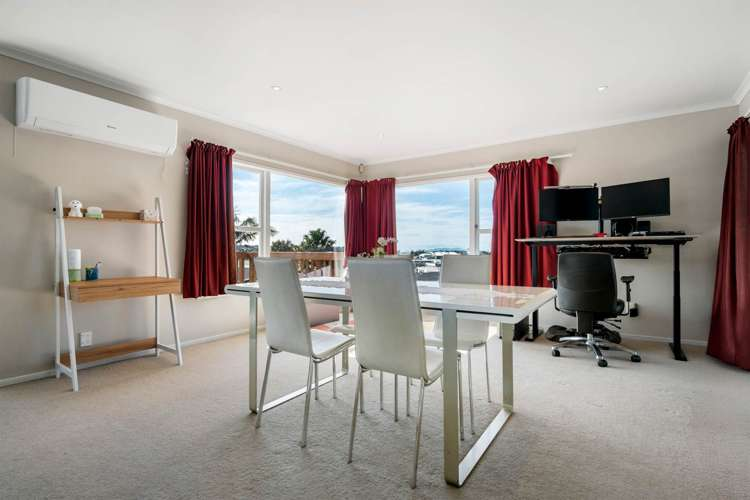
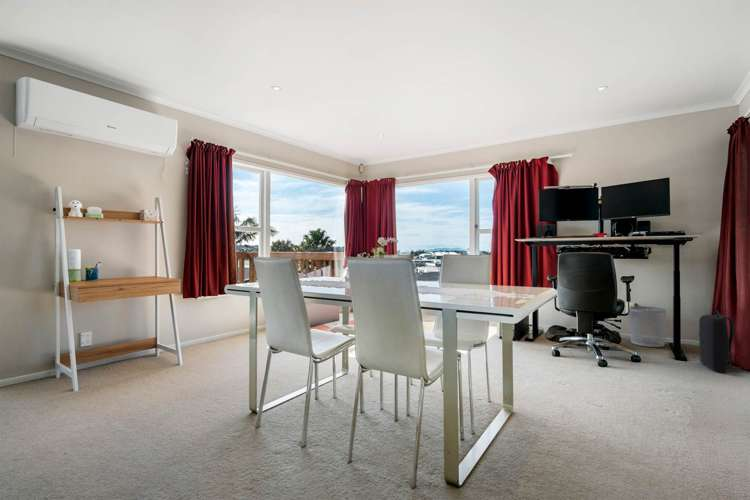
+ backpack (720, 339)
+ waste bin (647, 325)
